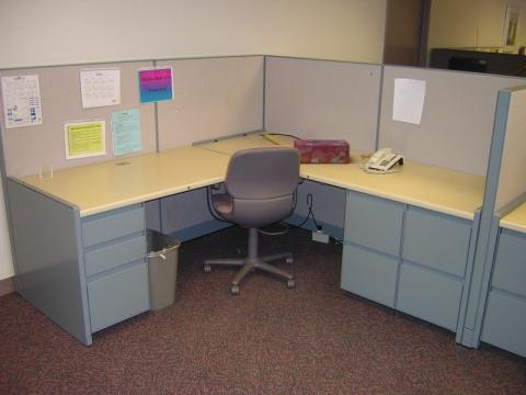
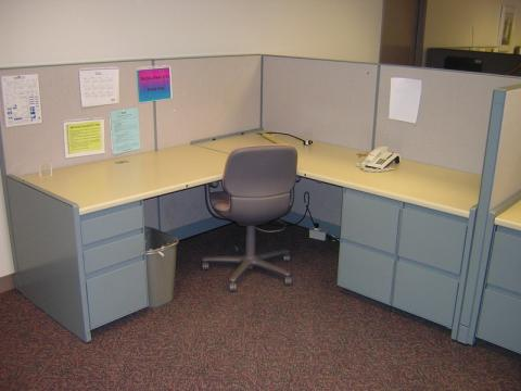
- tissue box (320, 150)
